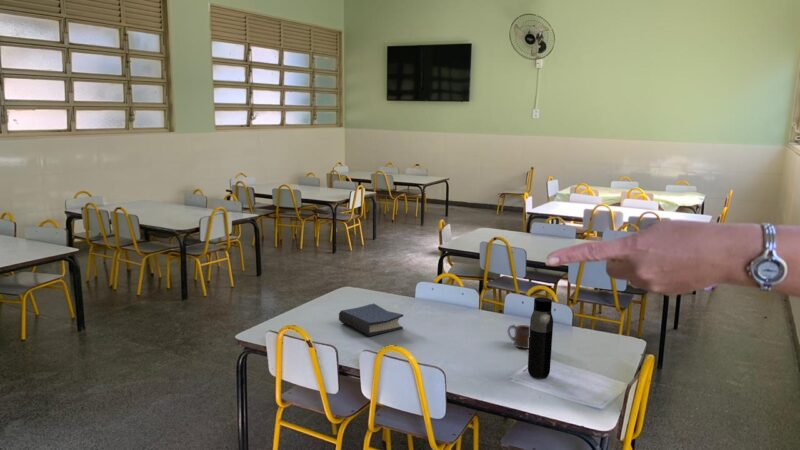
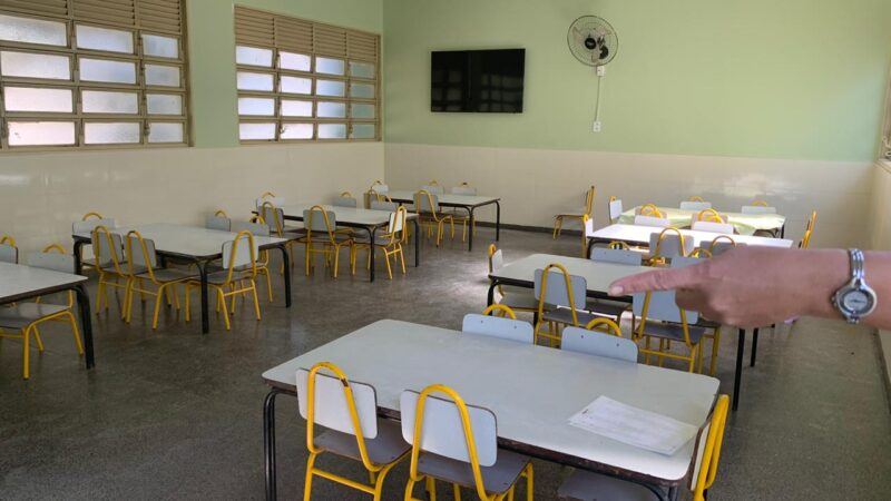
- water bottle (540, 337)
- hardback book (370, 318)
- mug (520, 335)
